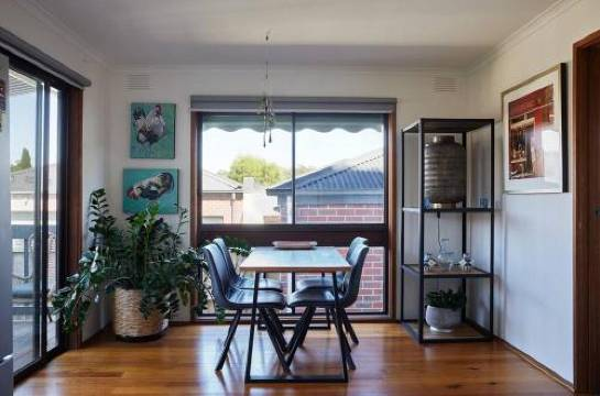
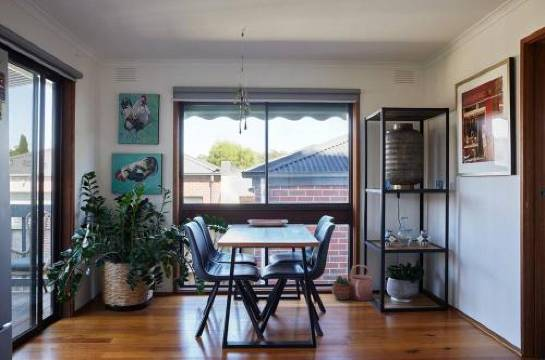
+ watering can (353, 280)
